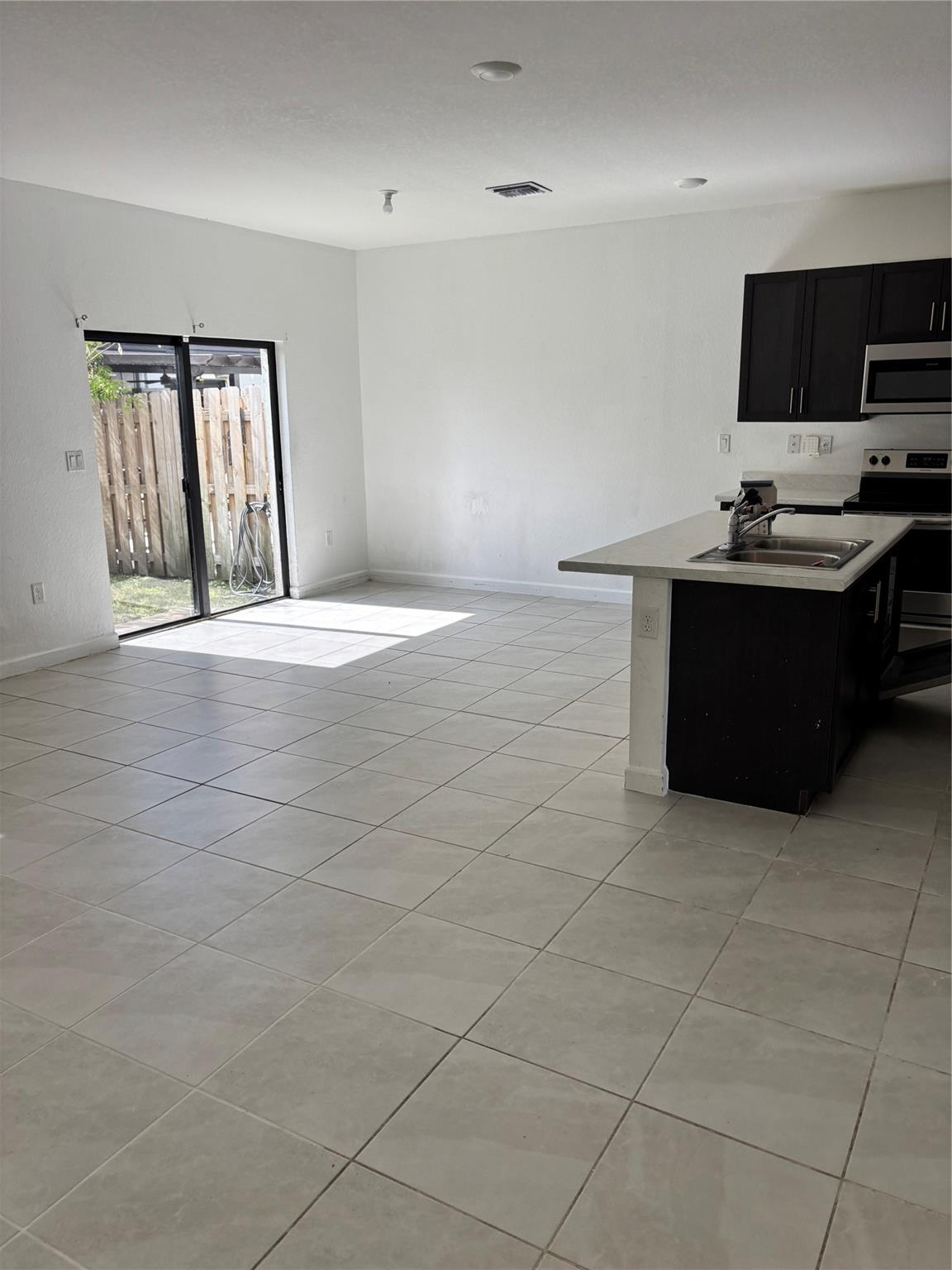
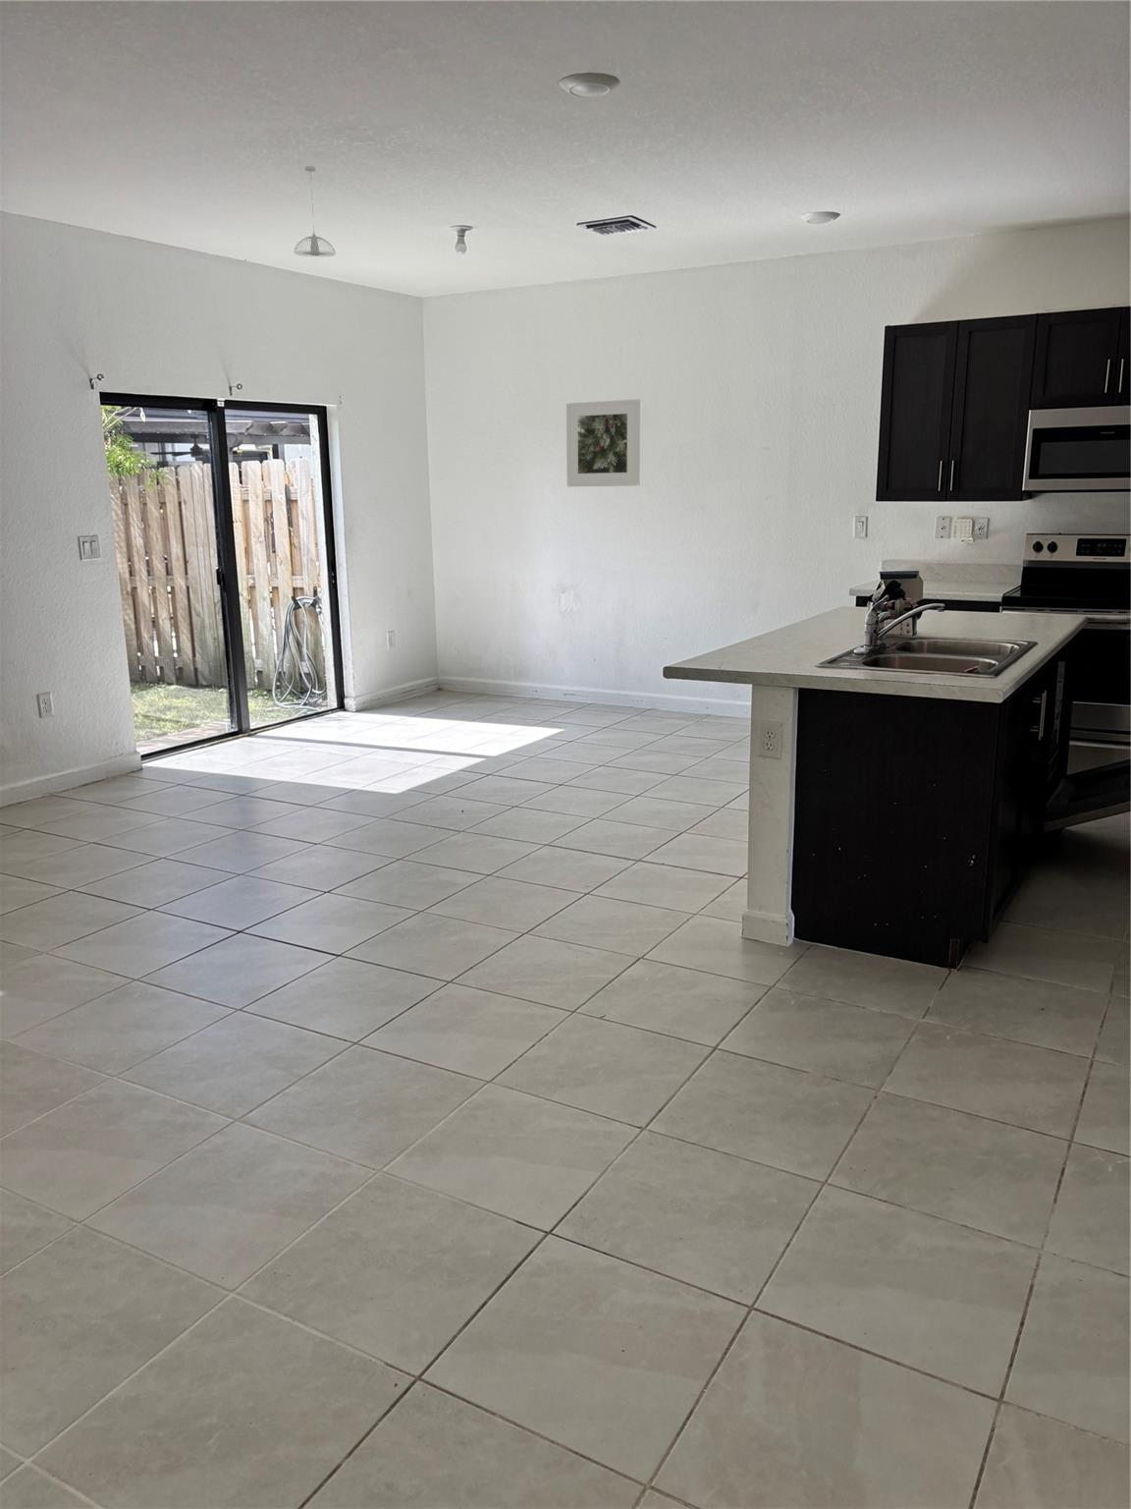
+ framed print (602, 444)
+ pendant light (312, 211)
